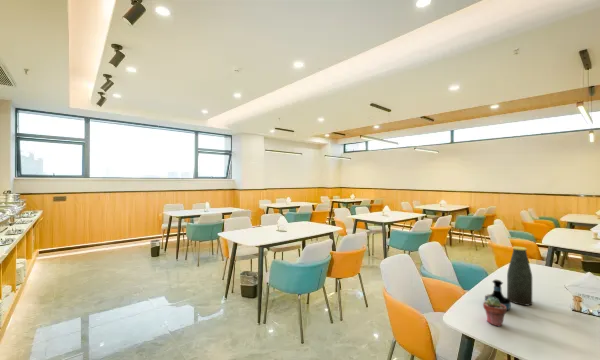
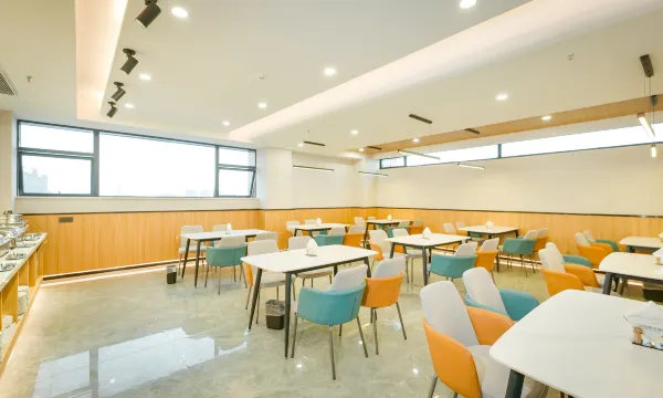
- potted succulent (494, 310)
- tequila bottle (497, 293)
- bottle (519, 274)
